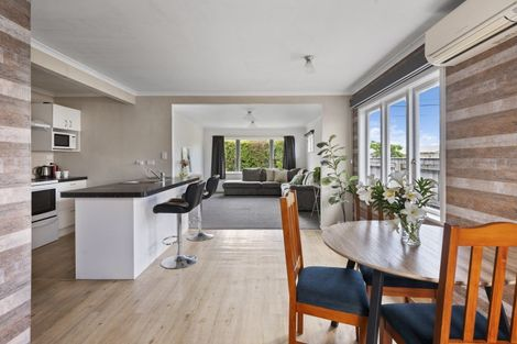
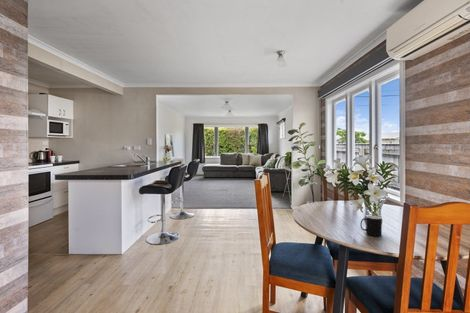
+ cup (370, 225)
